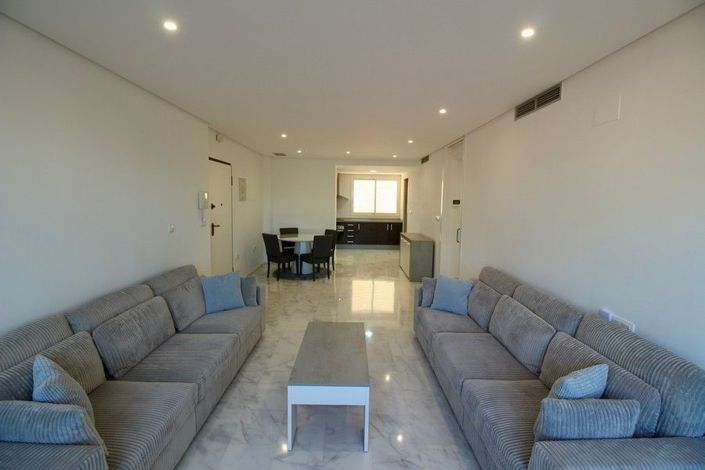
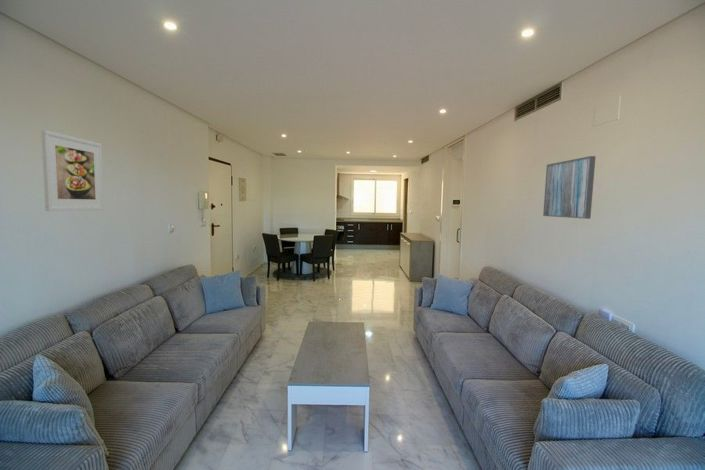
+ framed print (76, 174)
+ wall art (566, 189)
